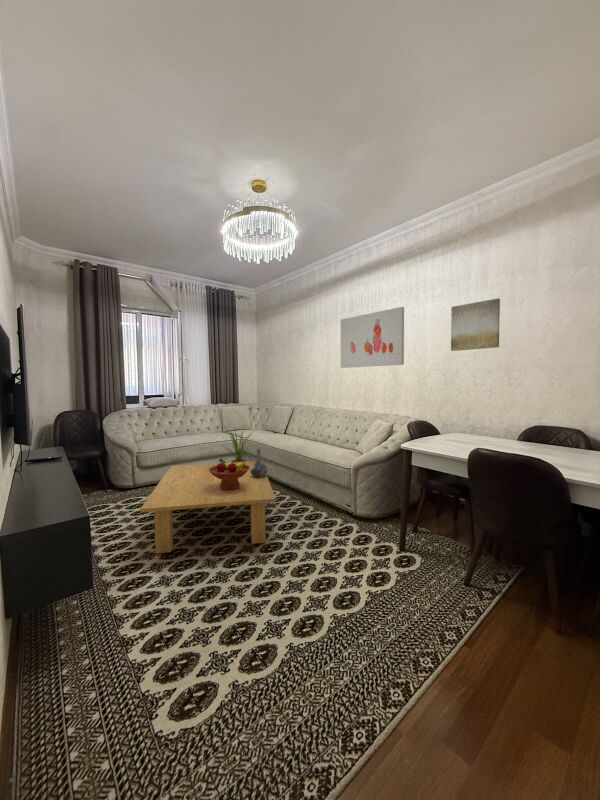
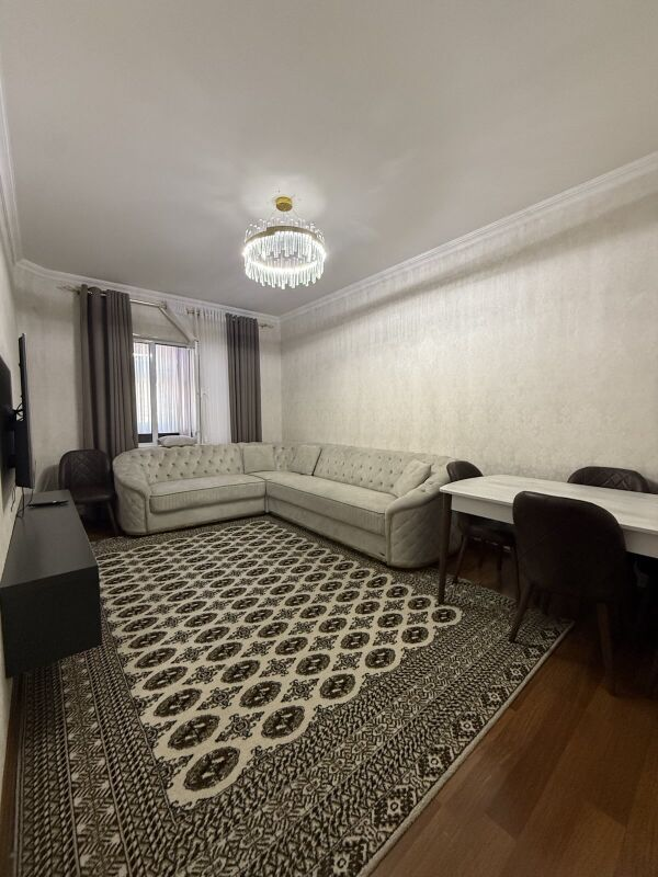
- fruit bowl (229, 473)
- house plant (239, 450)
- wall art (474, 326)
- coffee table (215, 499)
- decorative vase (258, 462)
- wall art (369, 340)
